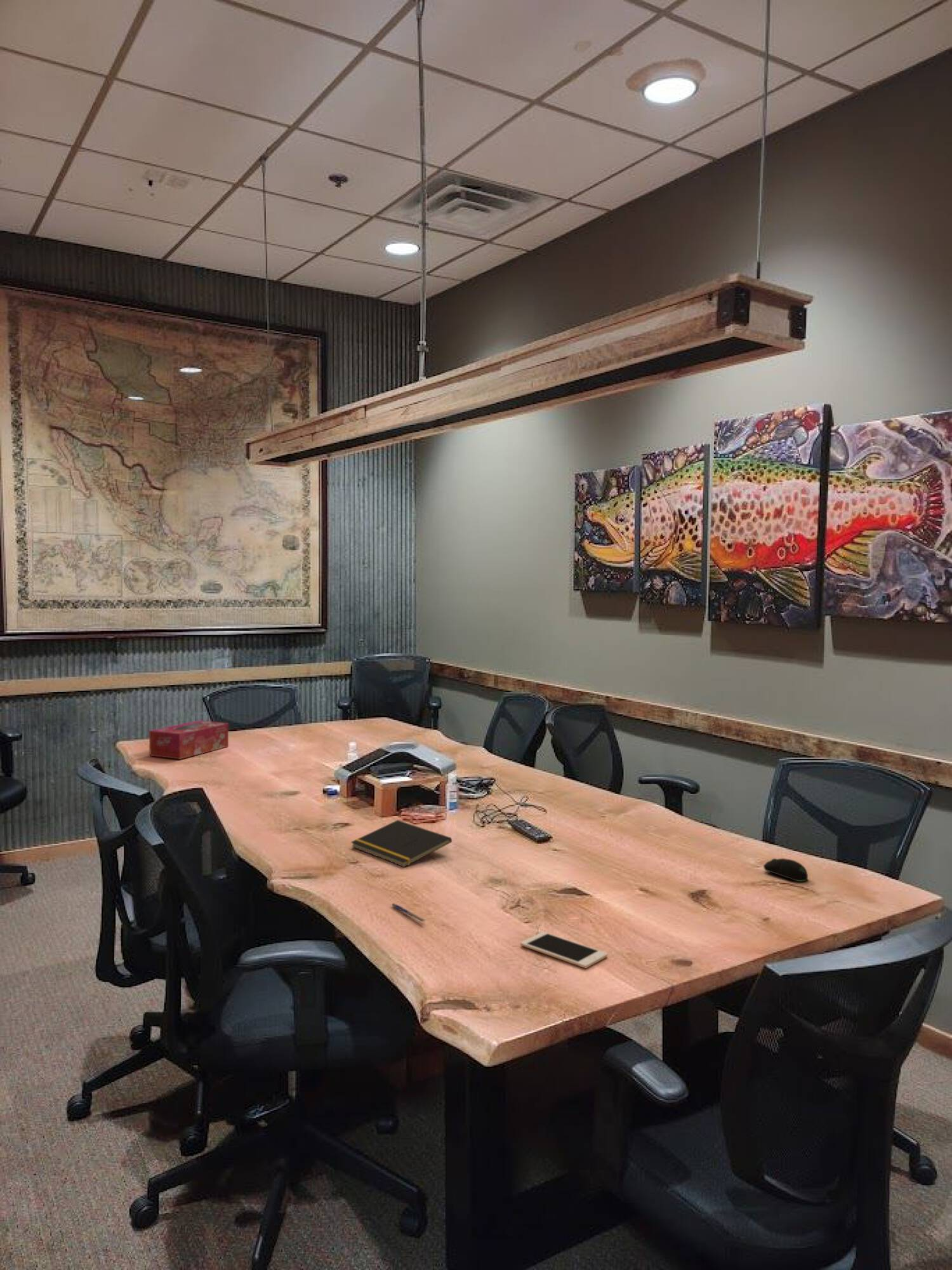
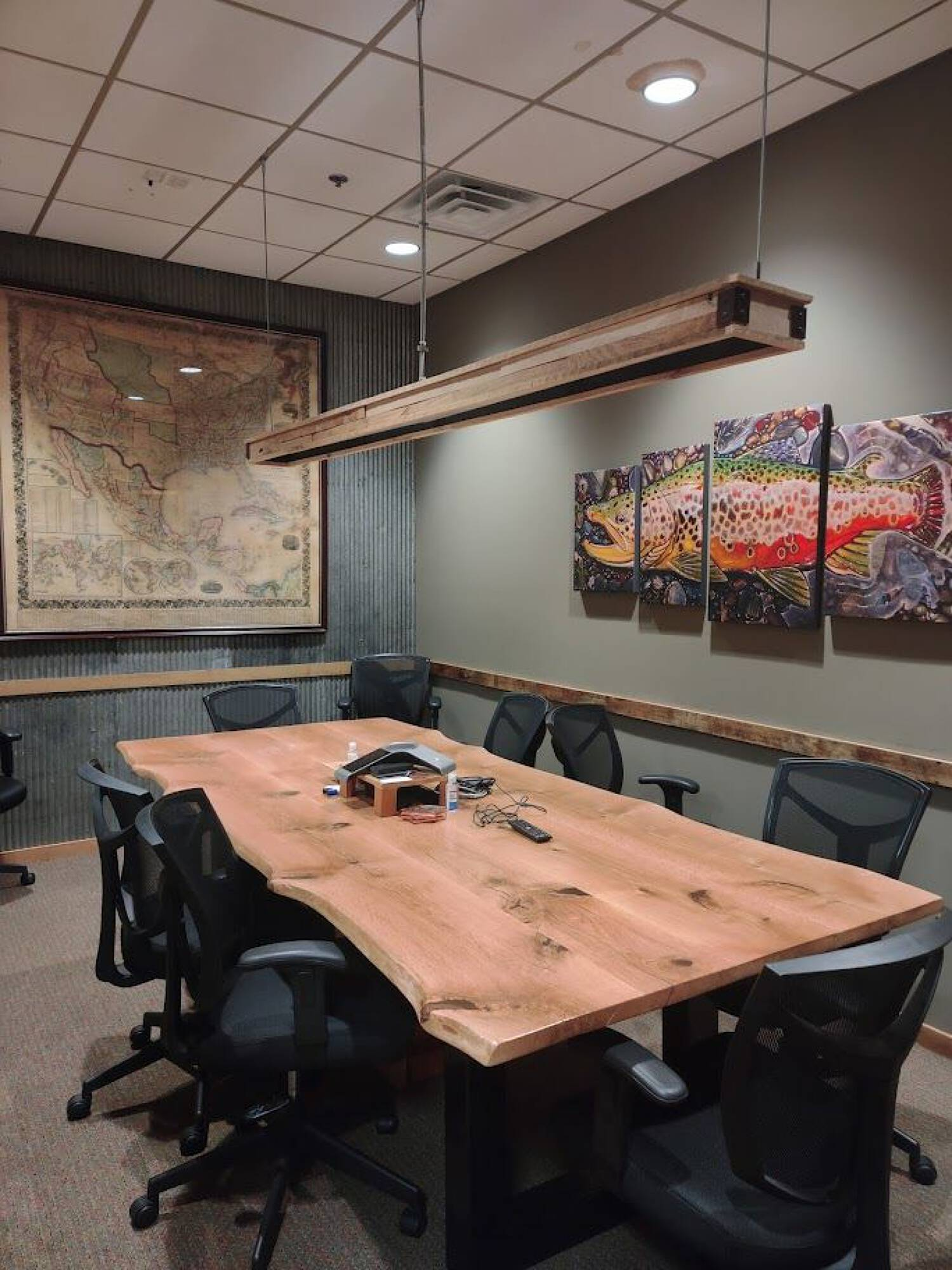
- computer mouse (786, 867)
- pen (408, 912)
- notepad (400, 842)
- cell phone (563, 949)
- tissue box (190, 739)
